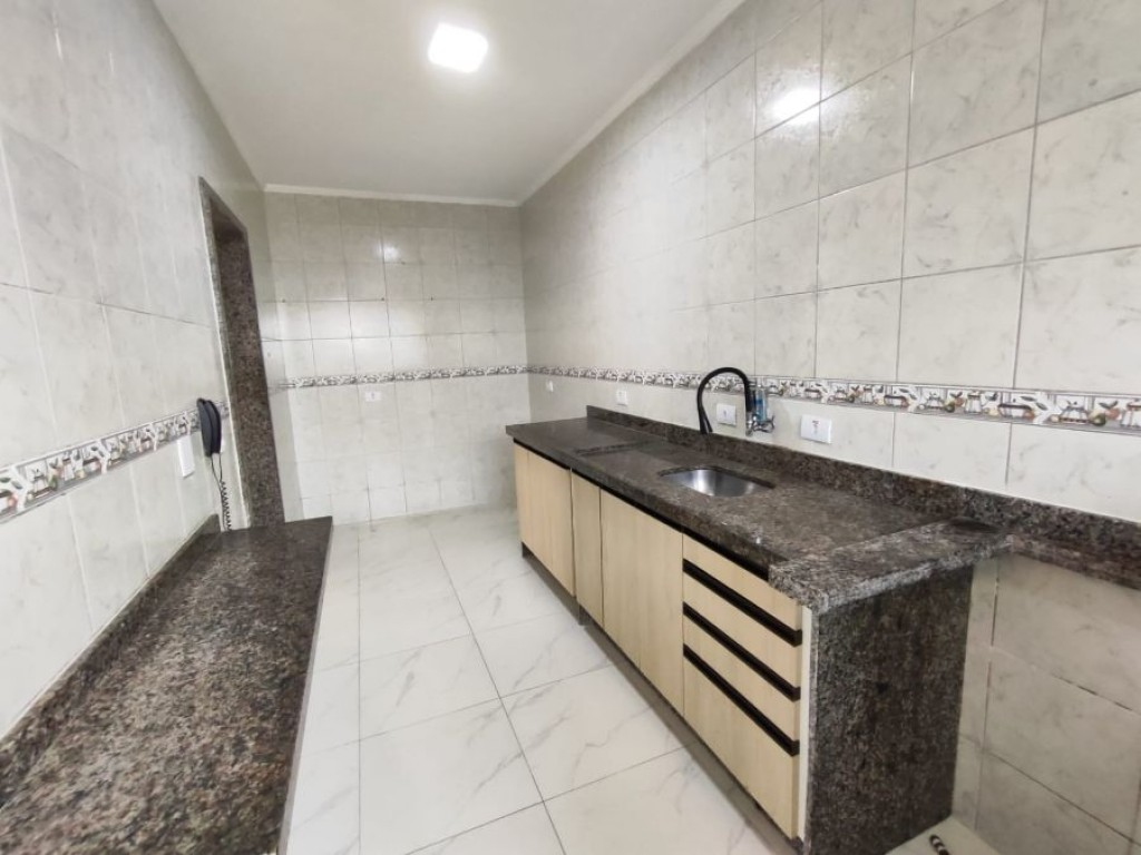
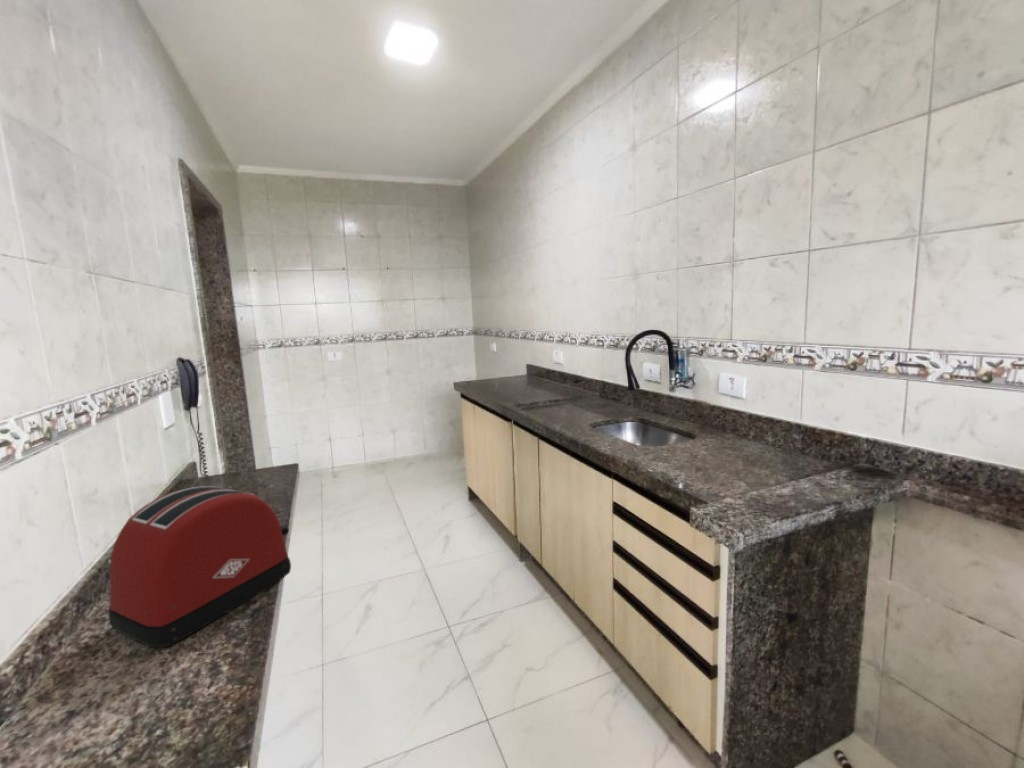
+ toaster (202, 546)
